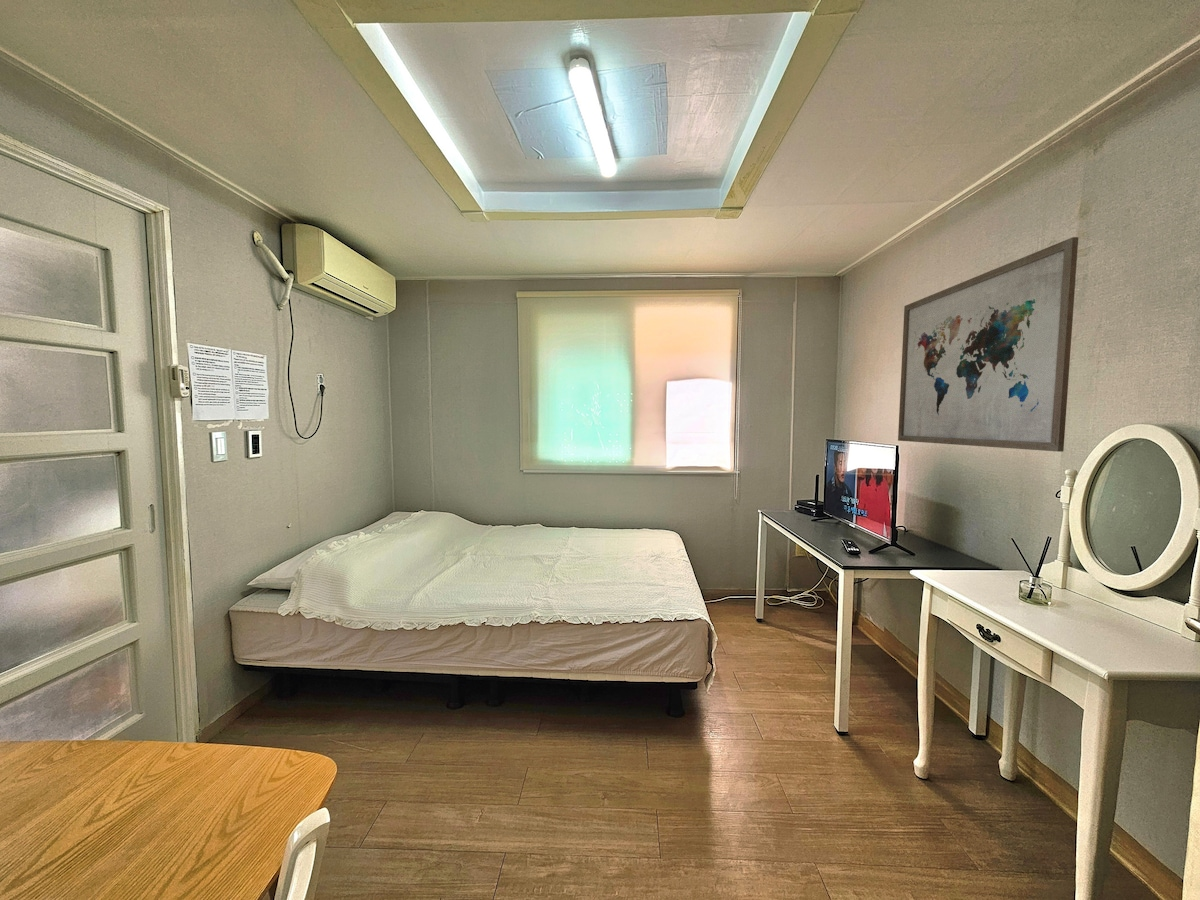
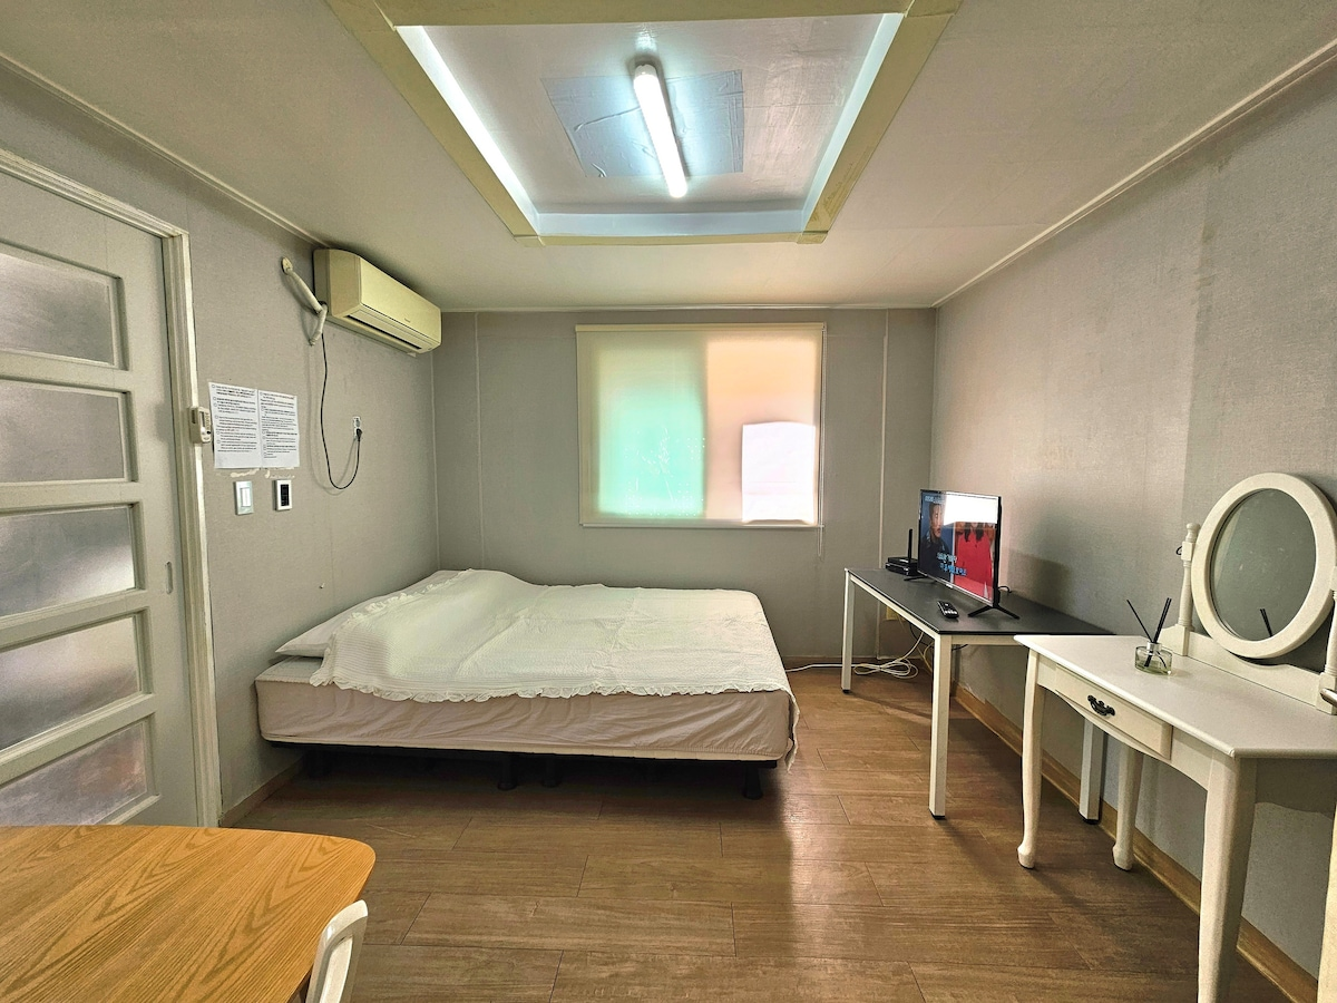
- wall art (966, 363)
